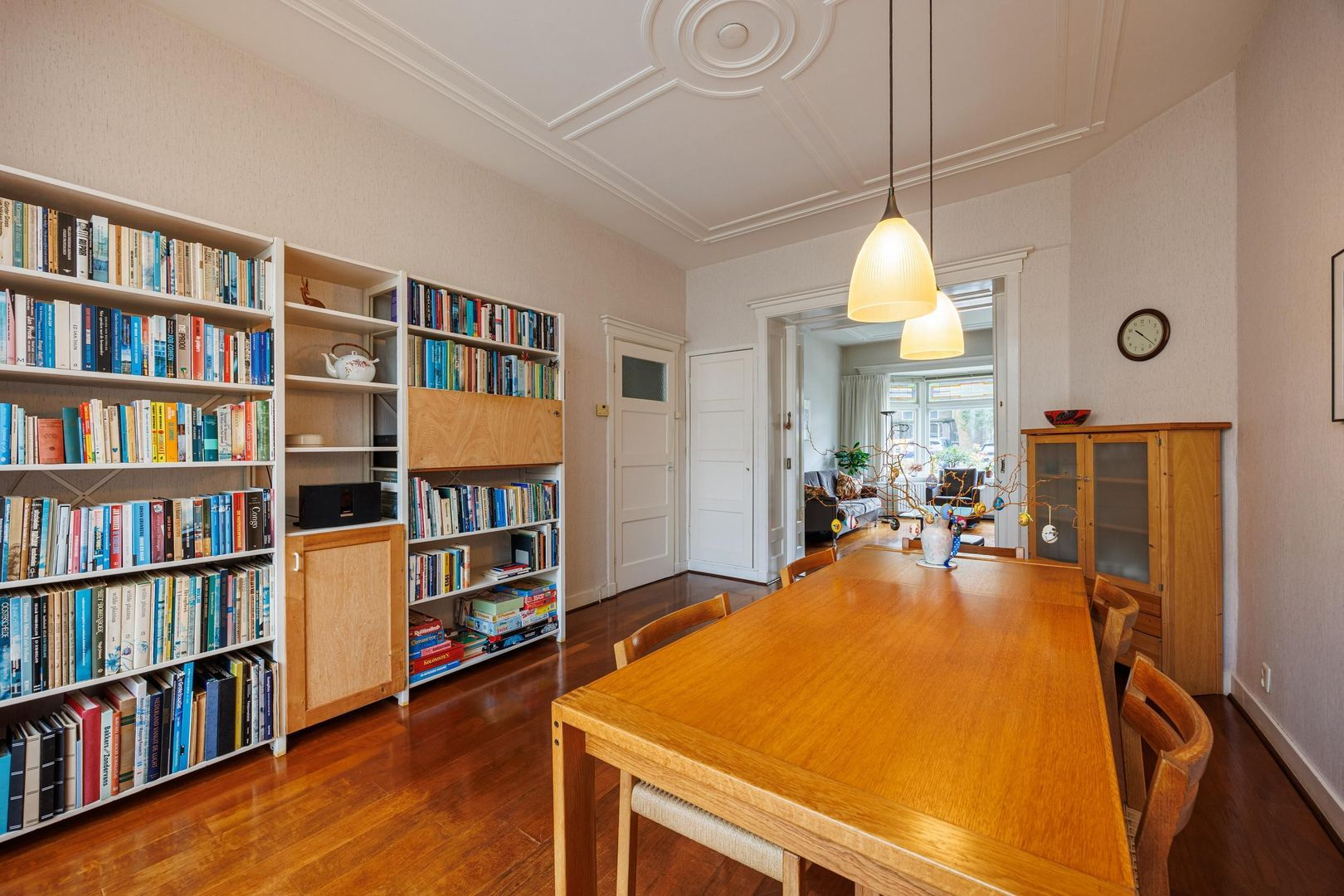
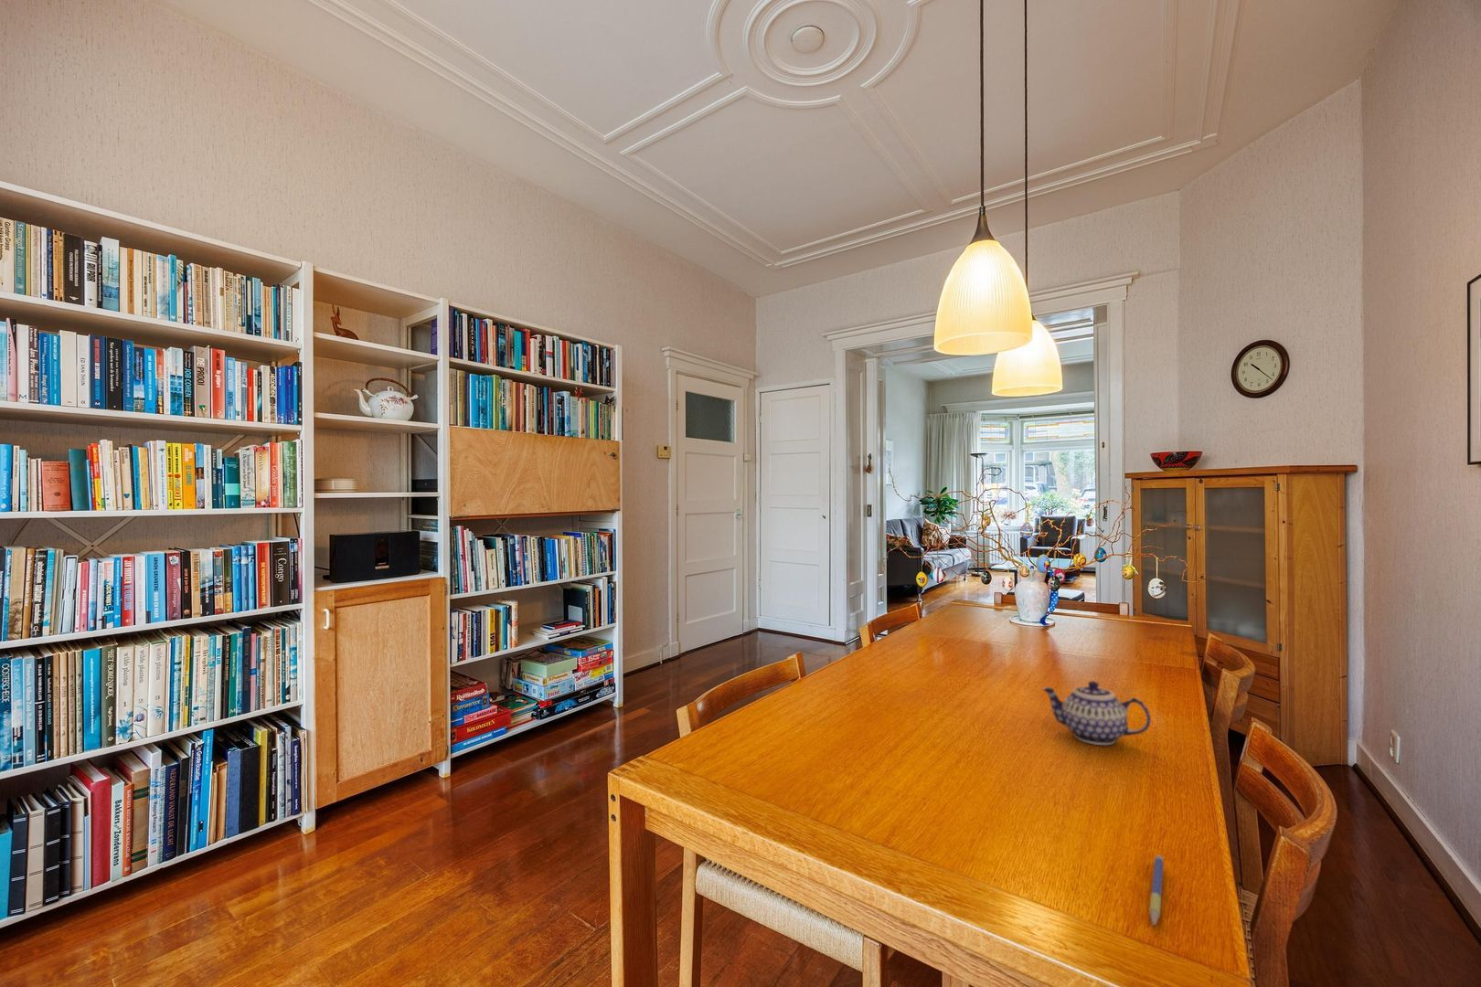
+ teapot (1093, 709)
+ pen (1156, 888)
